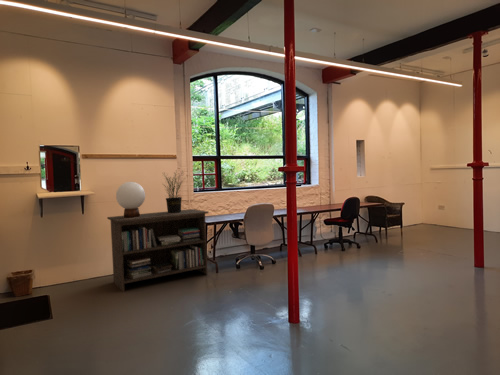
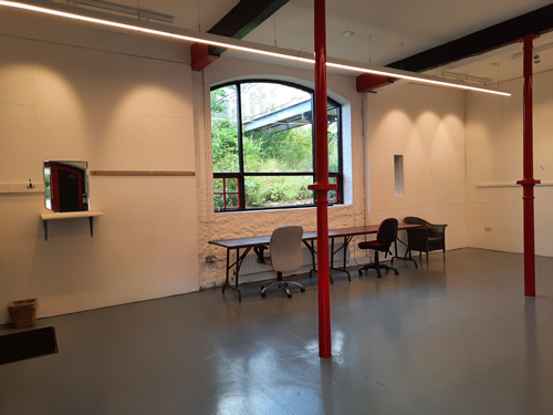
- storage cabinet (160, 246)
- potted plant (174, 190)
- table lamp (131, 199)
